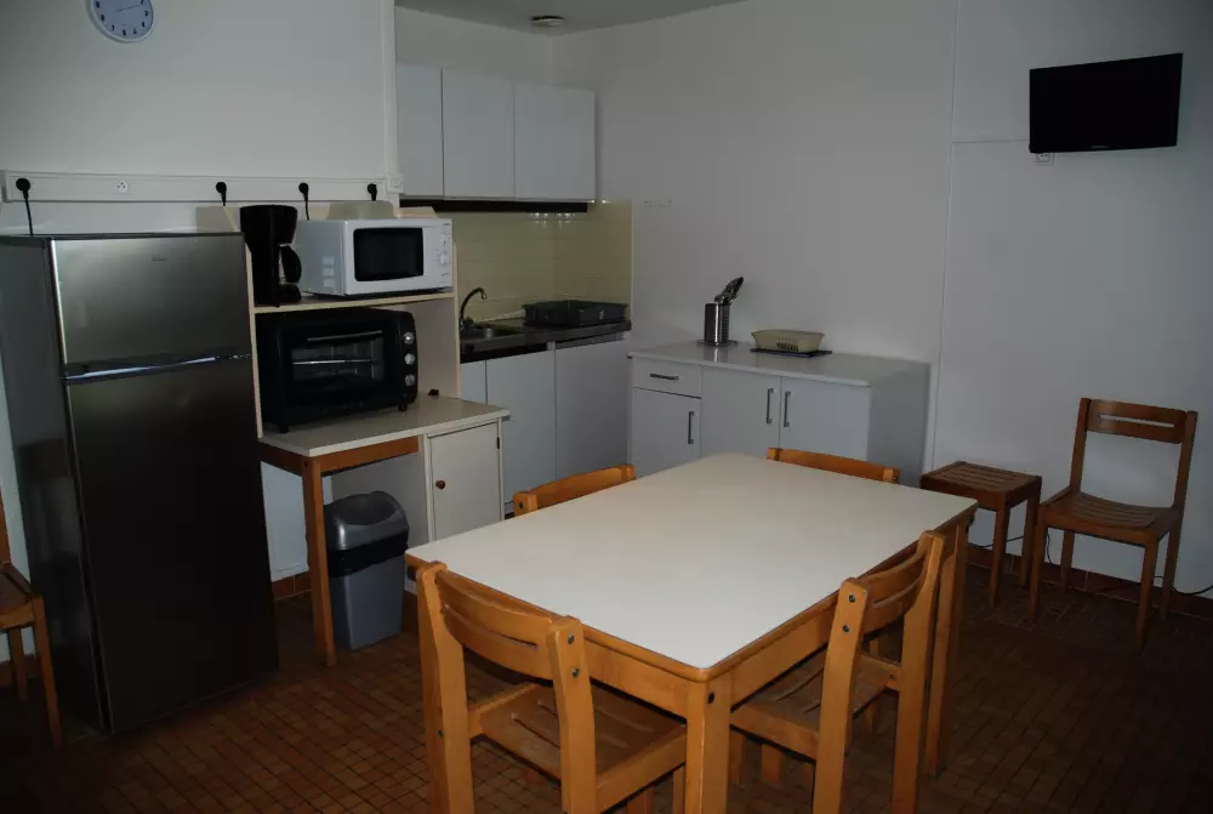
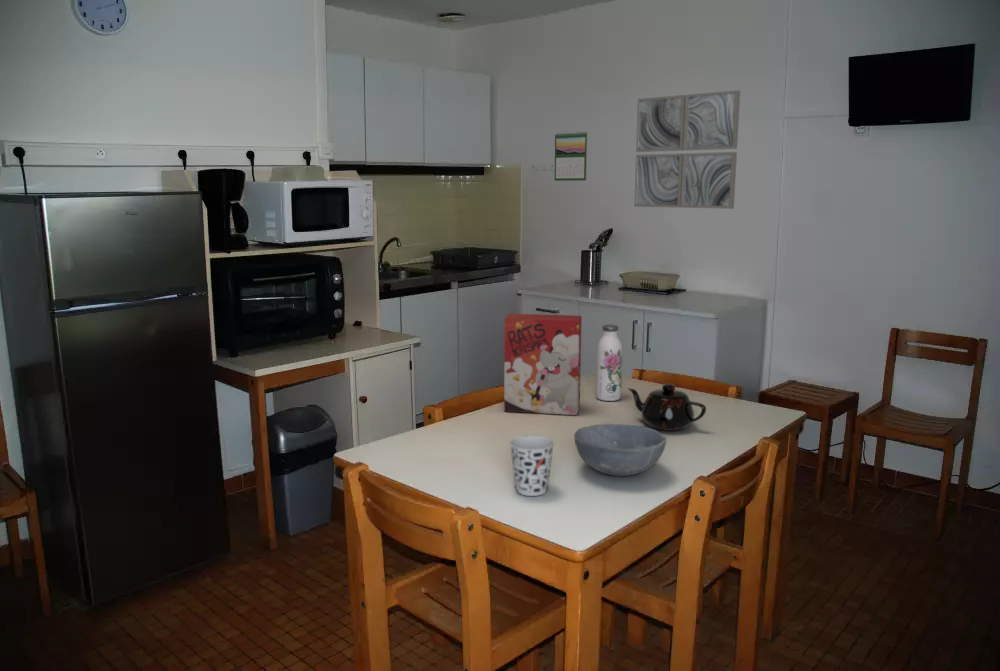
+ cup (531, 466)
+ water bottle (609, 361)
+ teapot (665, 404)
+ cereal box (542, 363)
+ wall art (684, 153)
+ bowl (619, 452)
+ calendar (570, 156)
